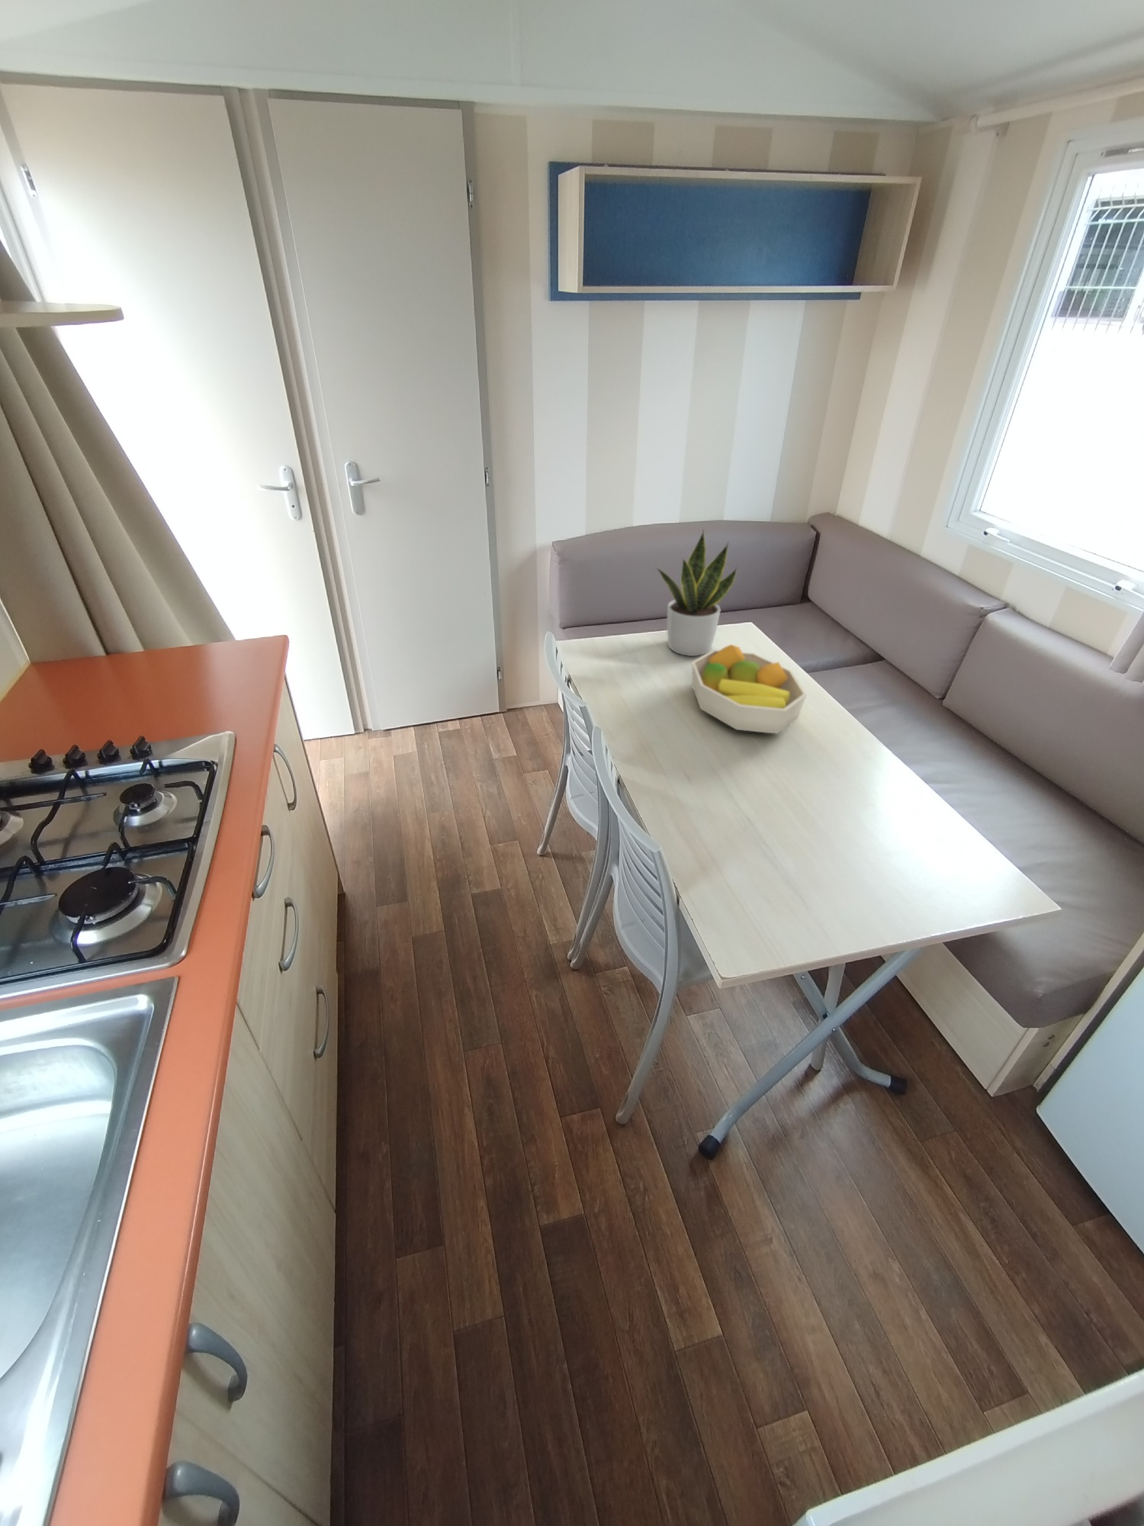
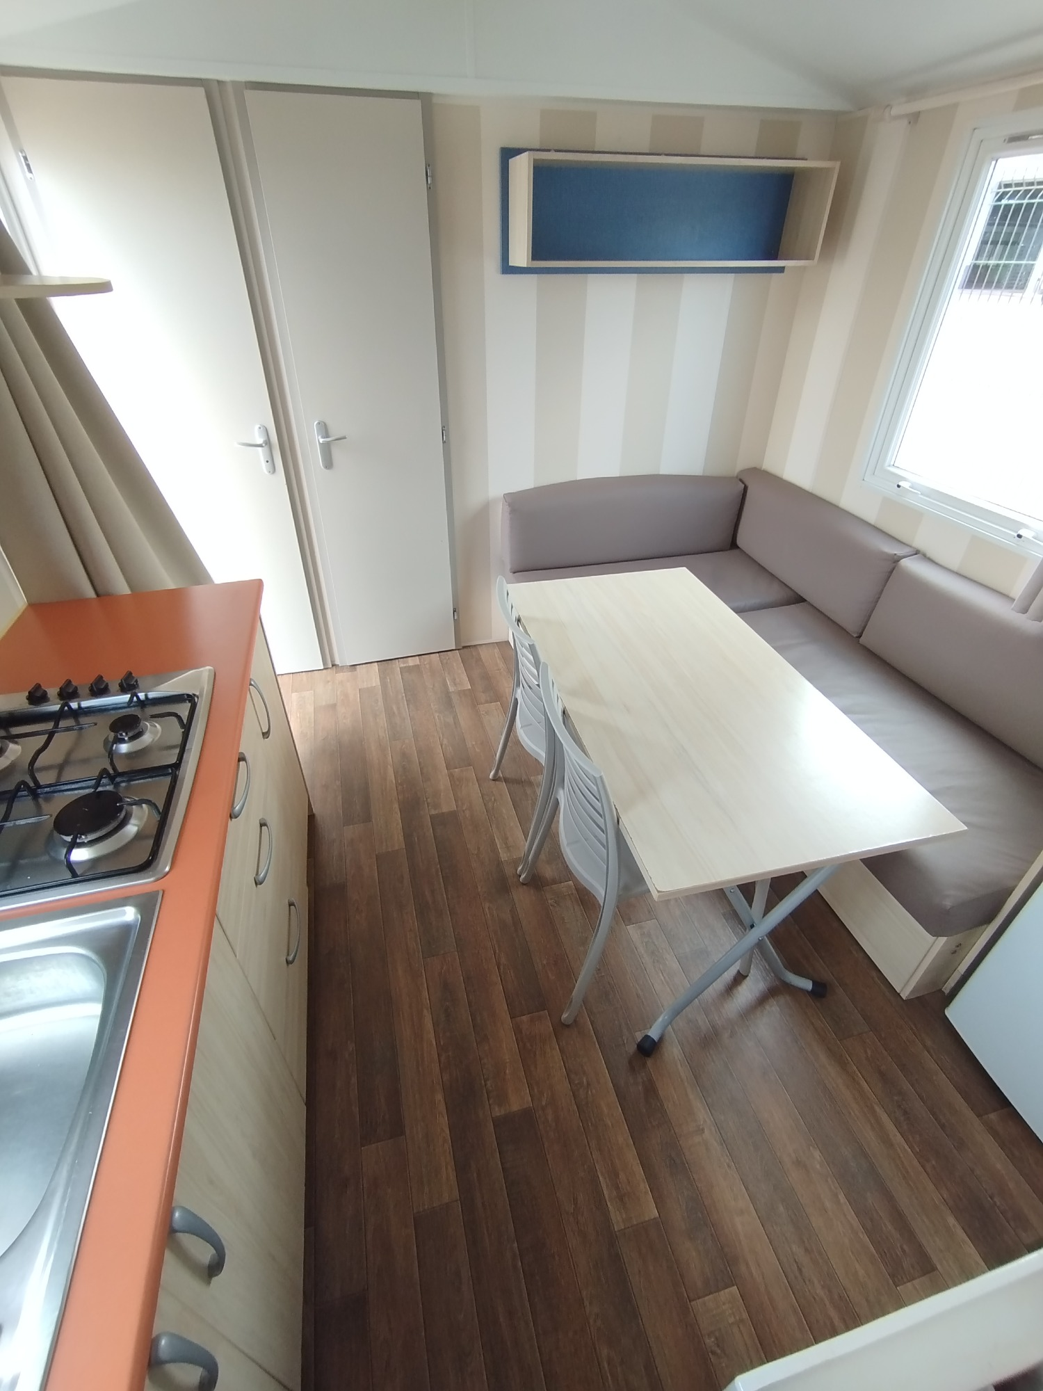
- fruit bowl (745, 687)
- potted plant (693, 591)
